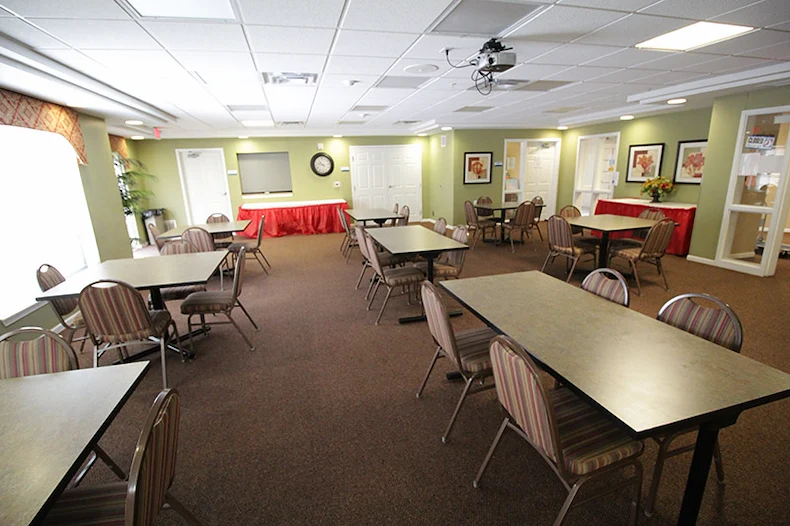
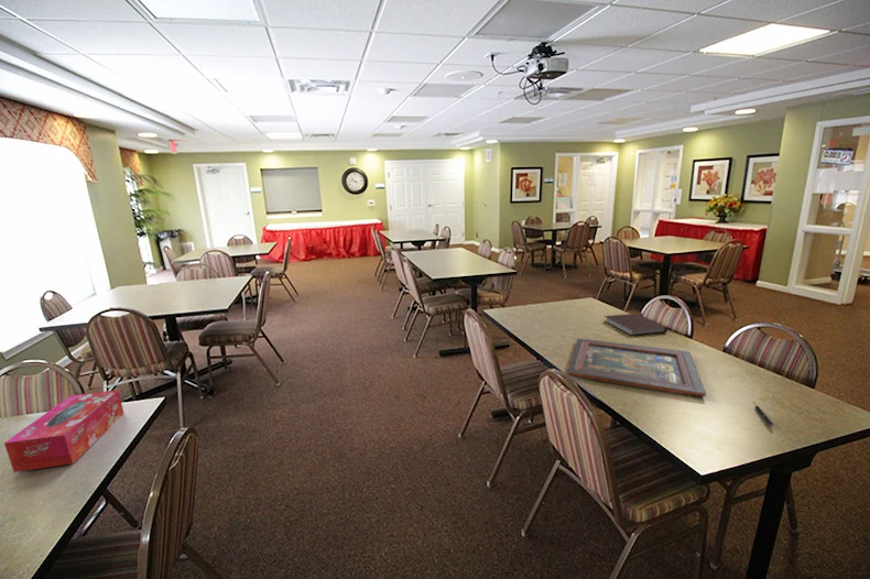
+ pen (762, 414)
+ notebook (633, 324)
+ religious icon (630, 362)
+ tissue box (72, 426)
